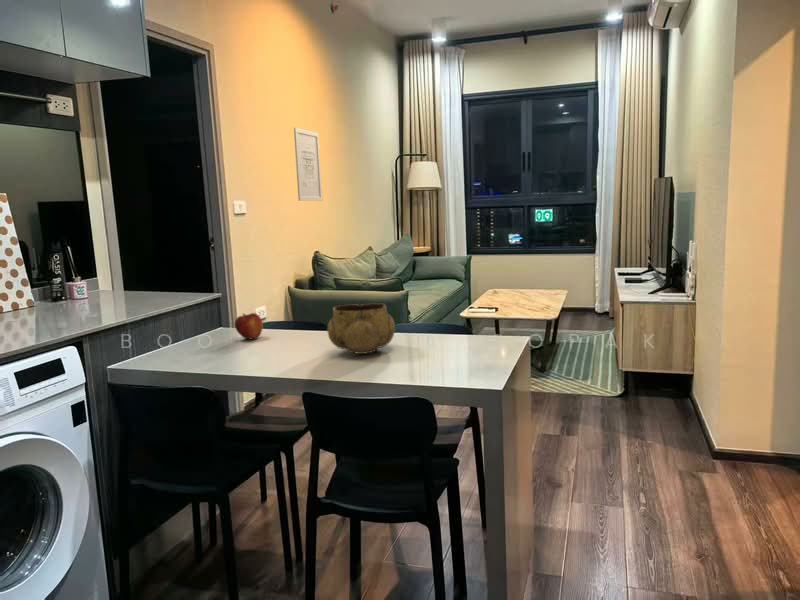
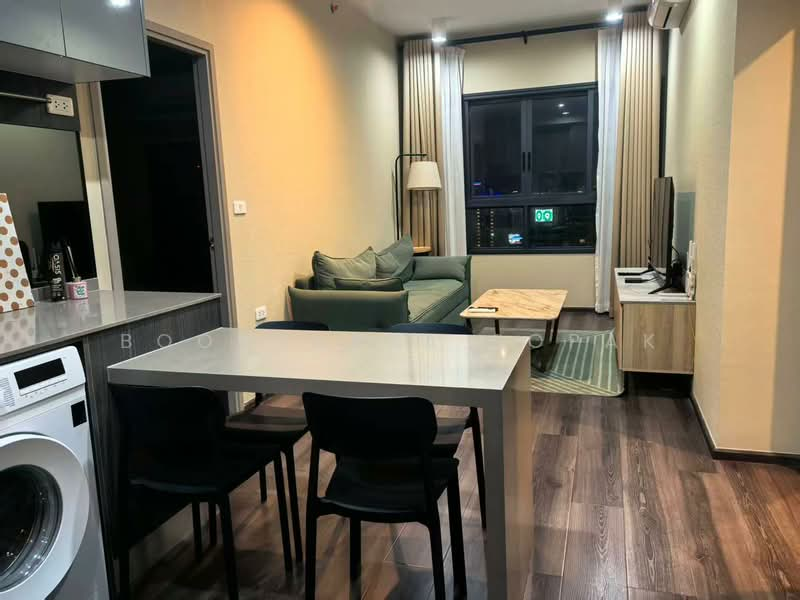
- wall art (308, 165)
- decorative bowl (361, 328)
- fruit (249, 325)
